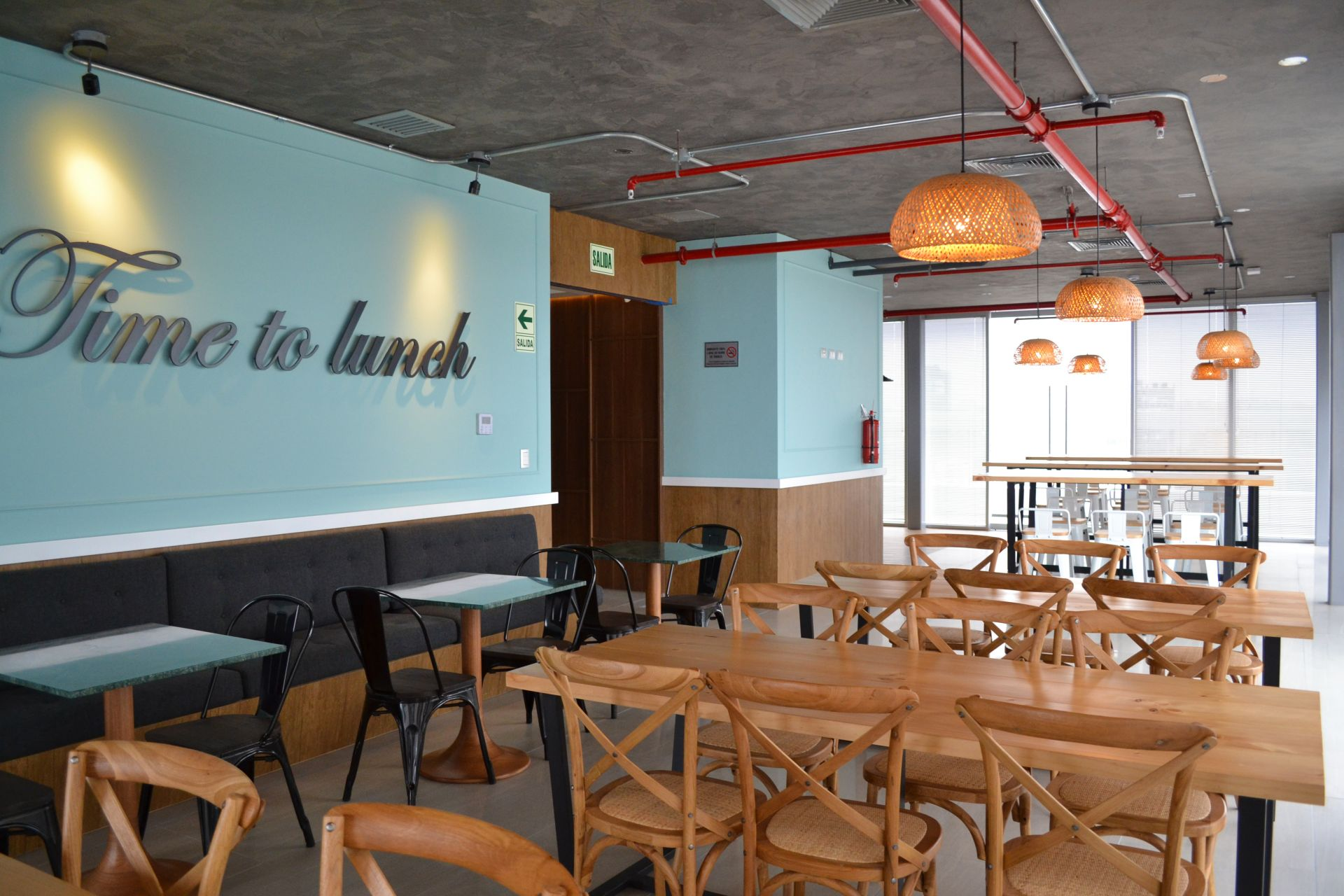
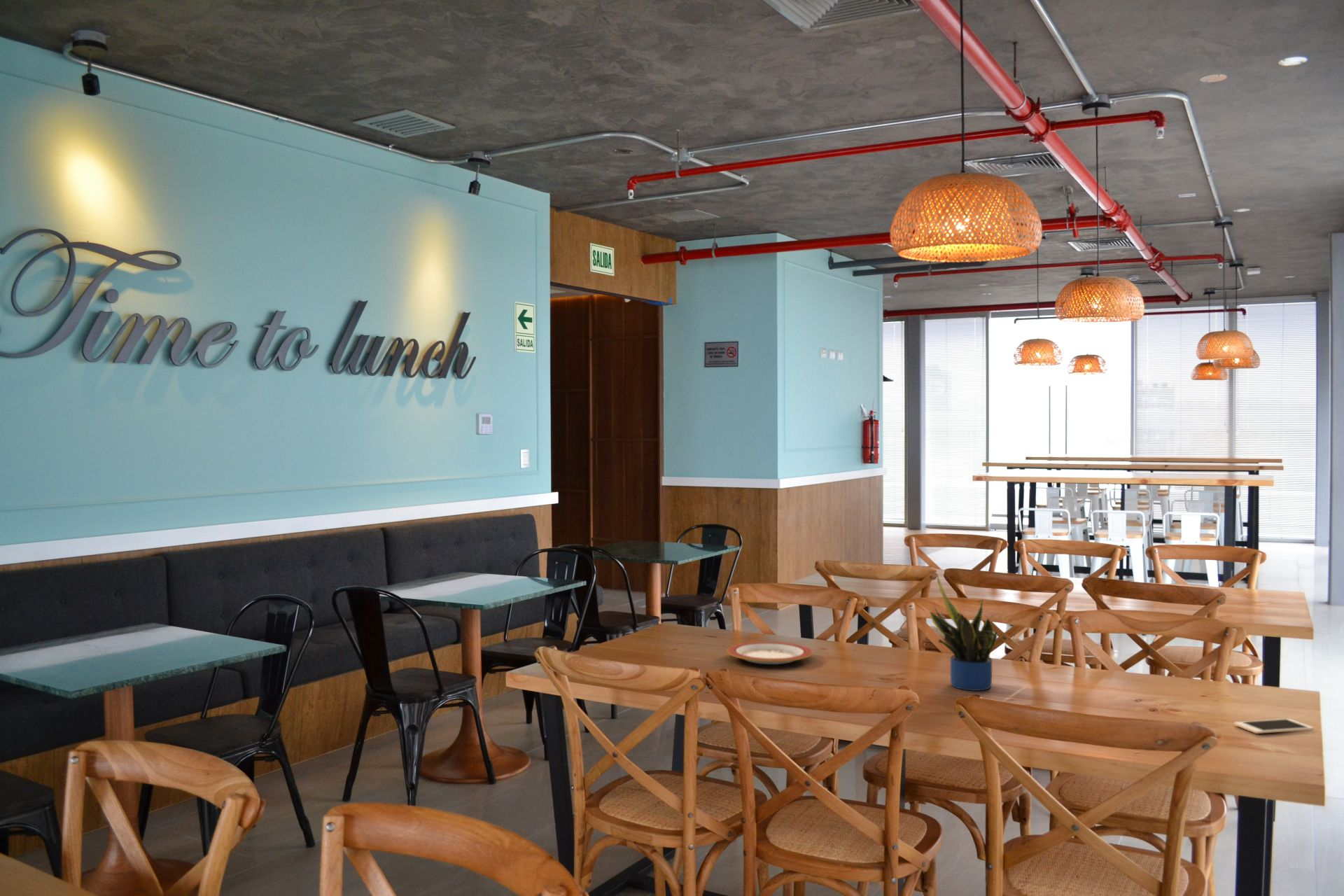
+ potted plant (958, 631)
+ plate (769, 654)
+ cell phone (1273, 726)
